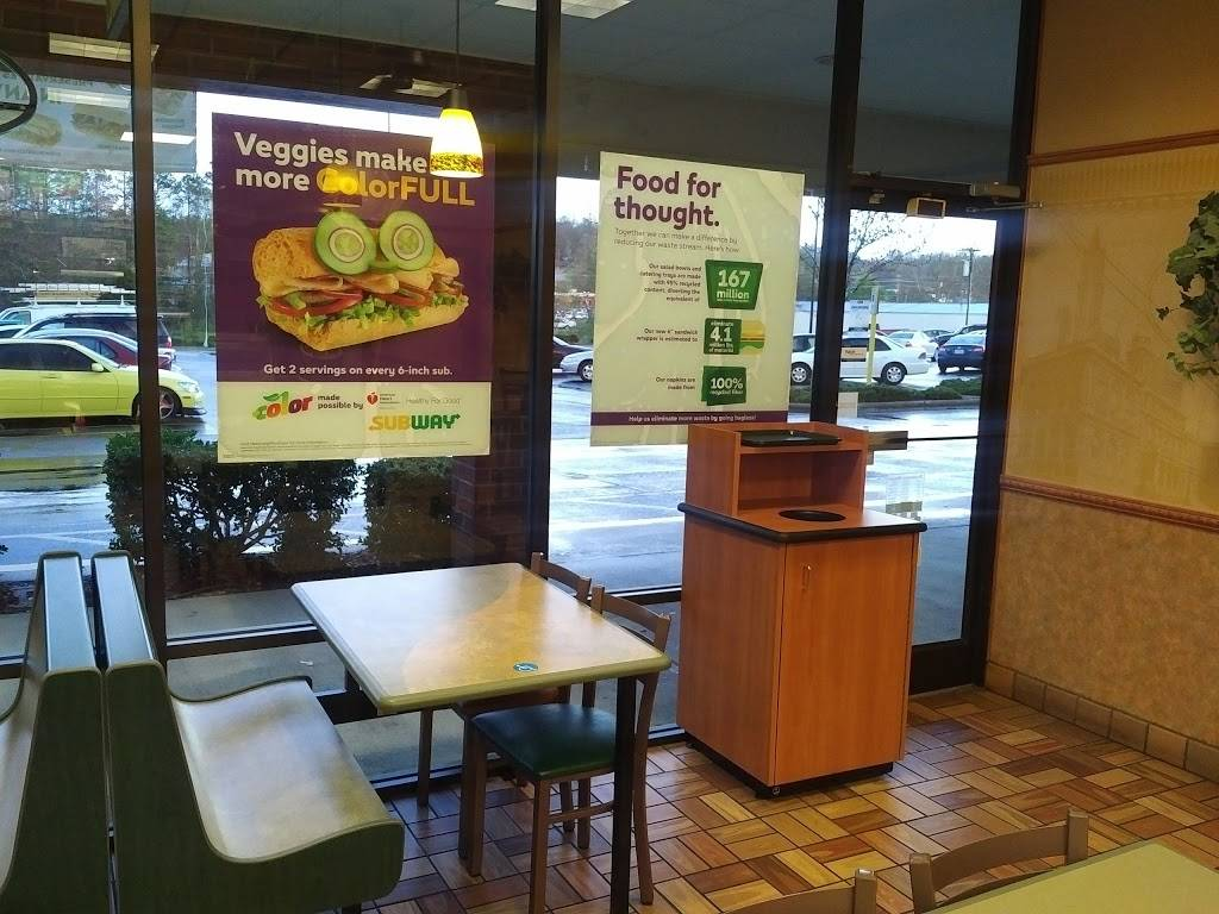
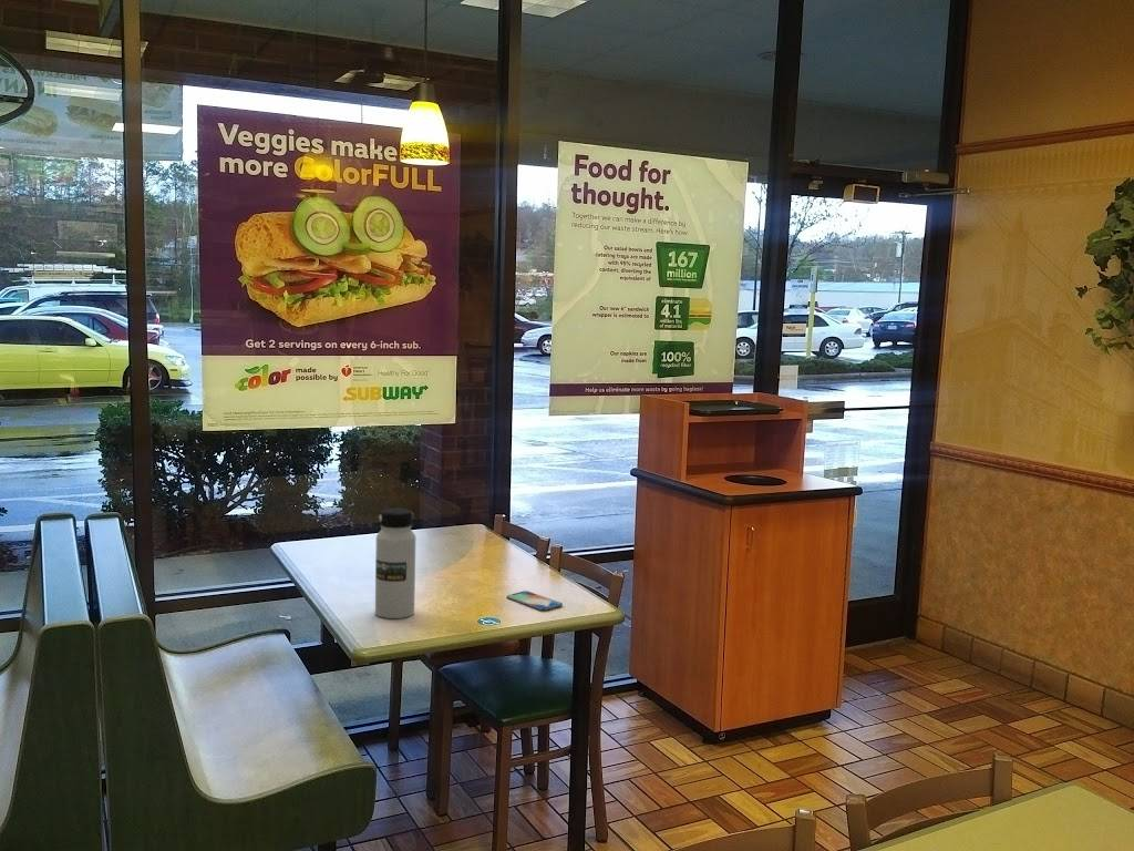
+ water bottle (395, 562)
+ smartphone (534, 599)
